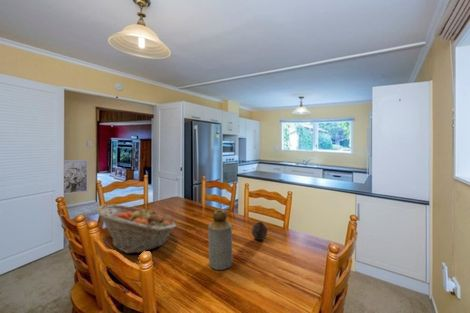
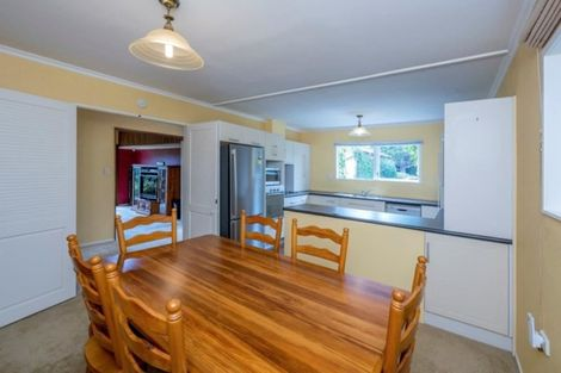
- bottle (220, 237)
- wall art (74, 176)
- fruit (259, 229)
- fruit basket (137, 222)
